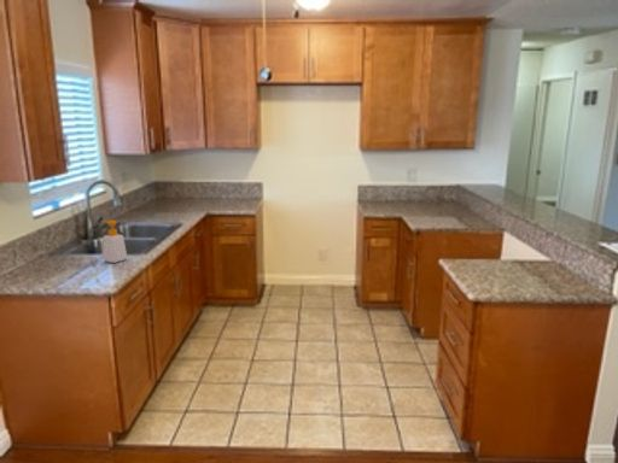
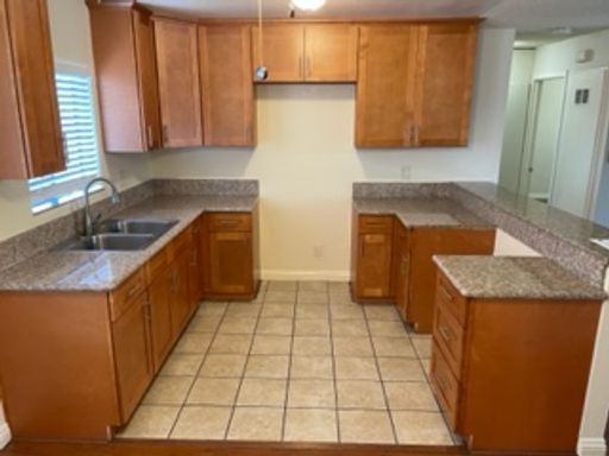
- soap bottle (110, 240)
